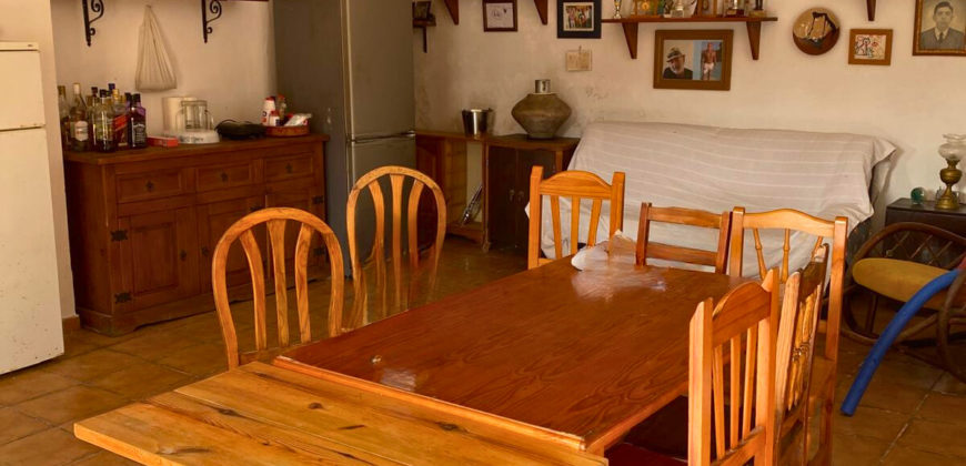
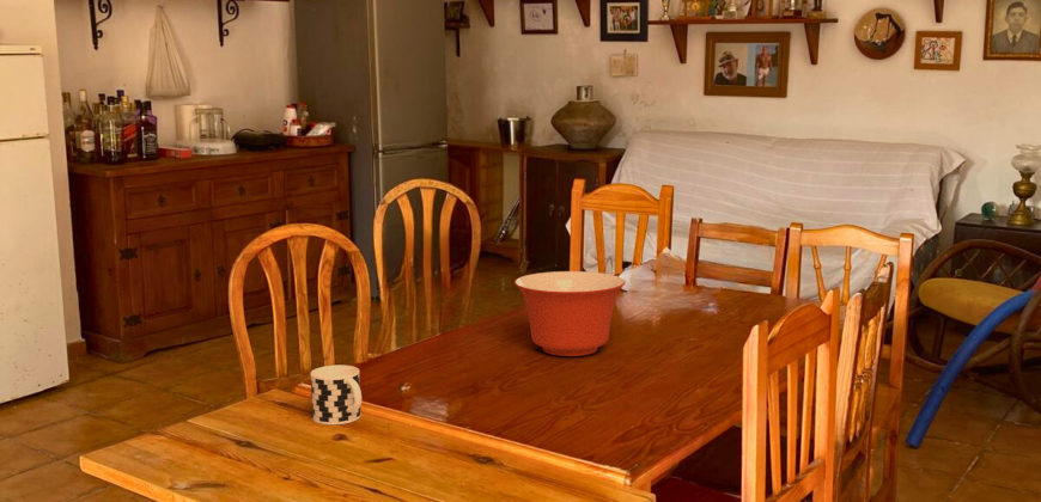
+ cup (340, 396)
+ mixing bowl (570, 314)
